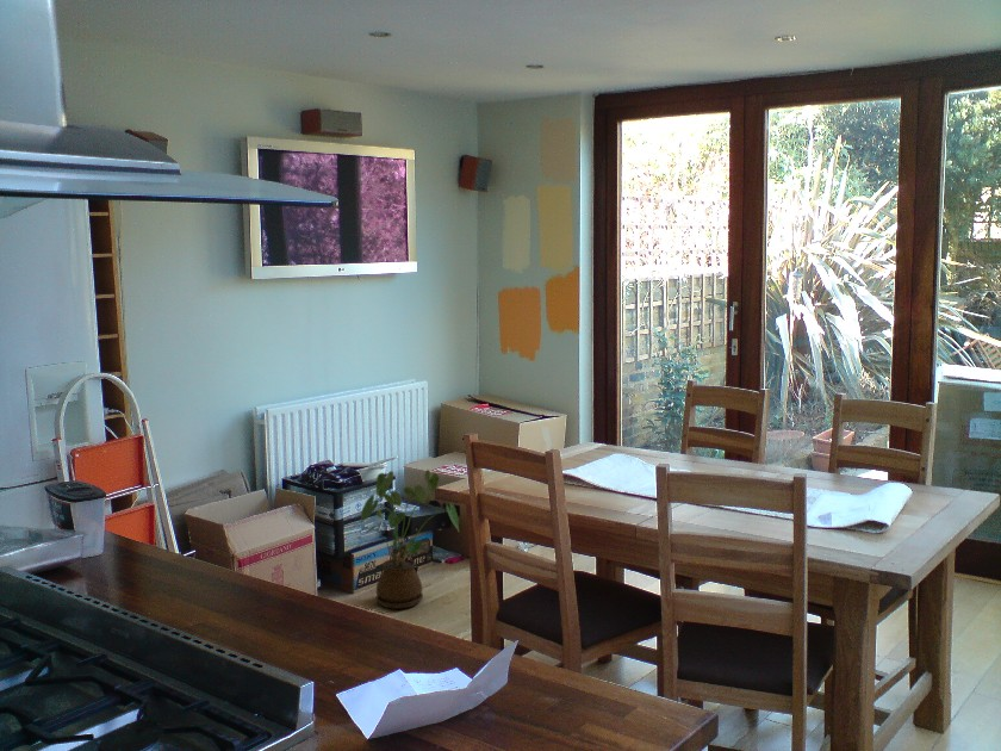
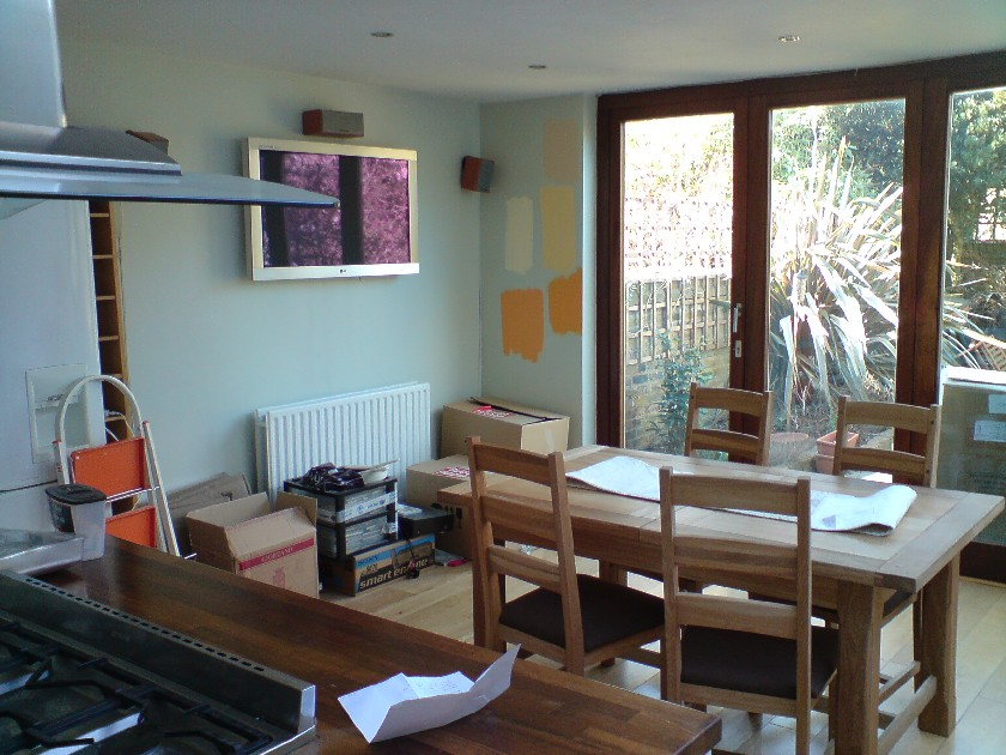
- house plant (409, 541)
